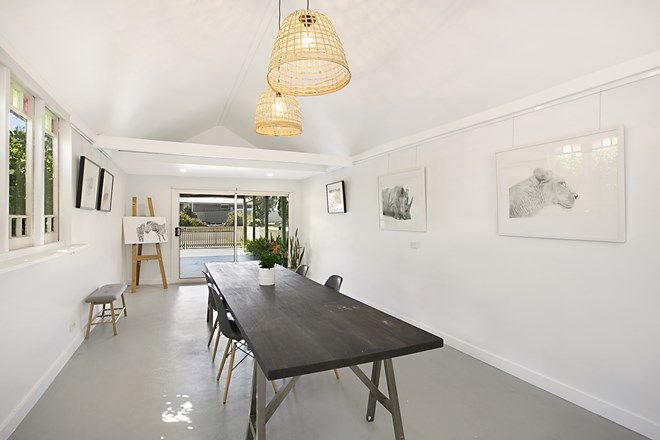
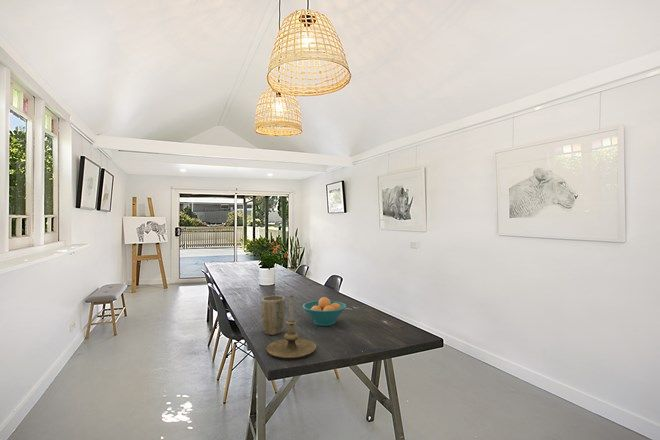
+ fruit bowl (324, 310)
+ plant pot (273, 315)
+ candle holder (291, 322)
